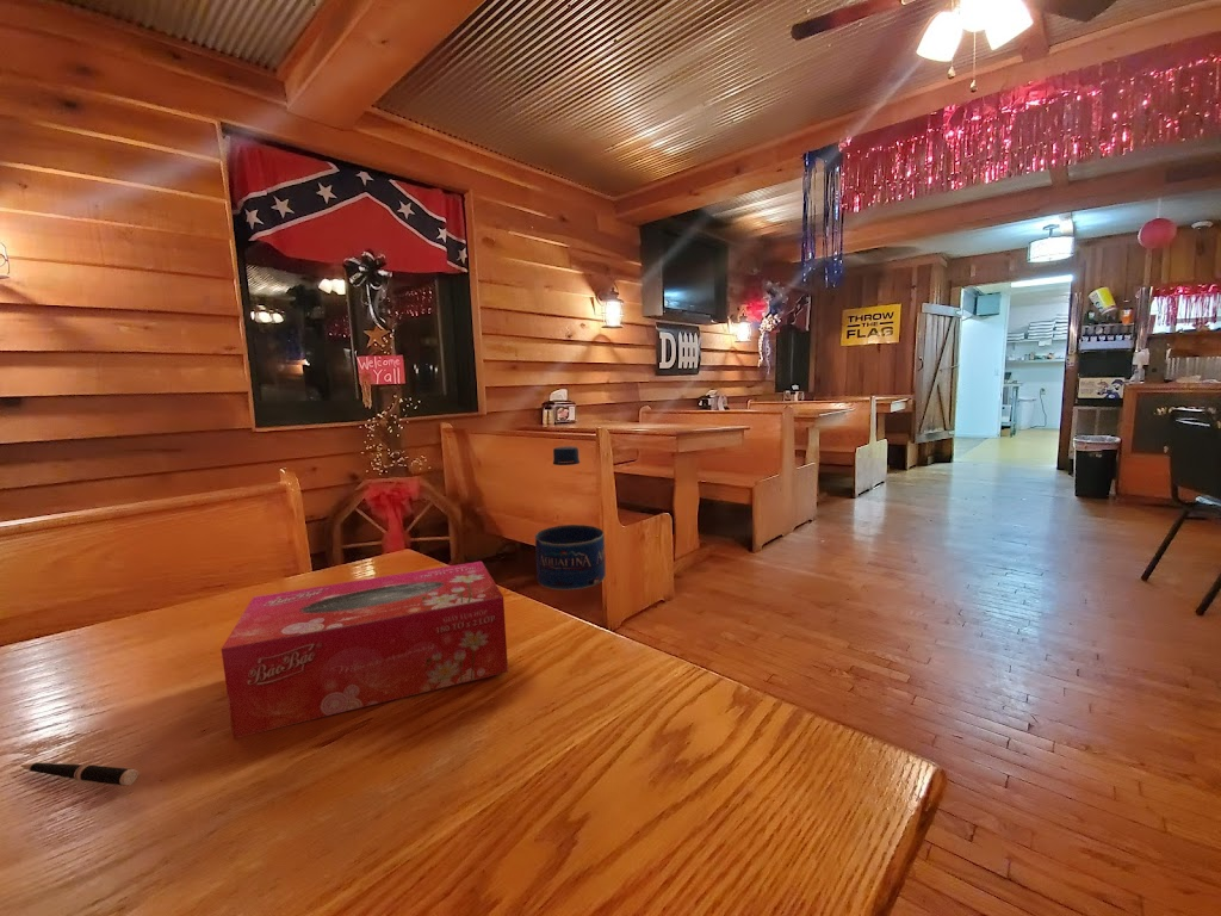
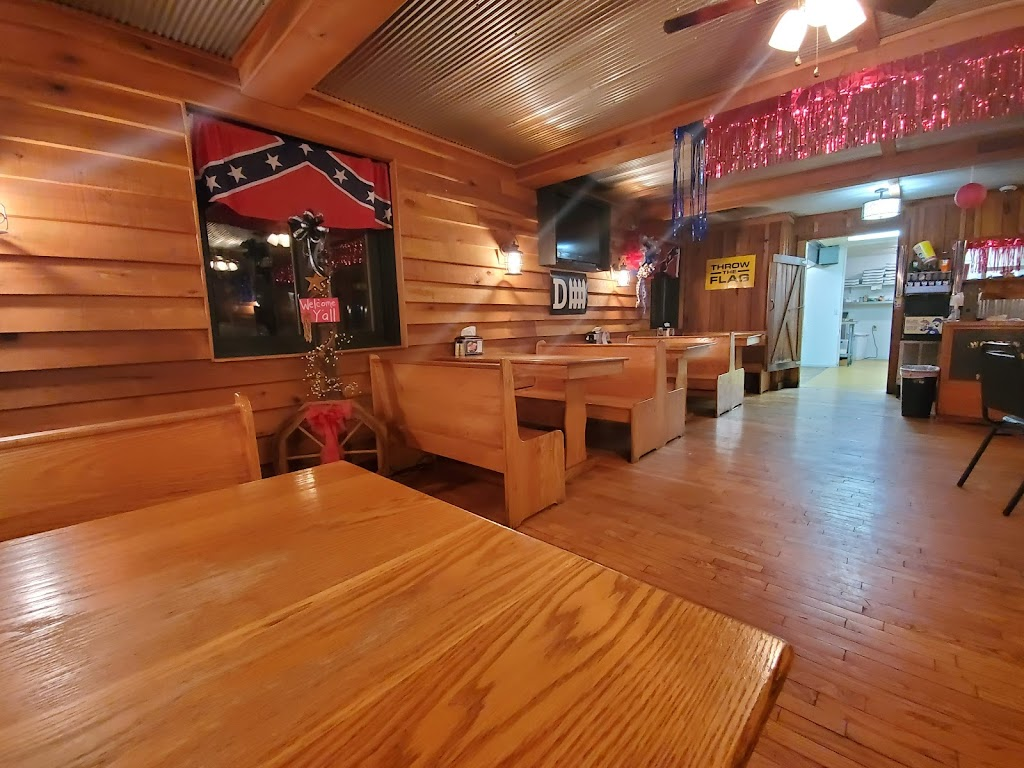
- water bottle (570, 549)
- tissue box (379, 633)
- pen (73, 769)
